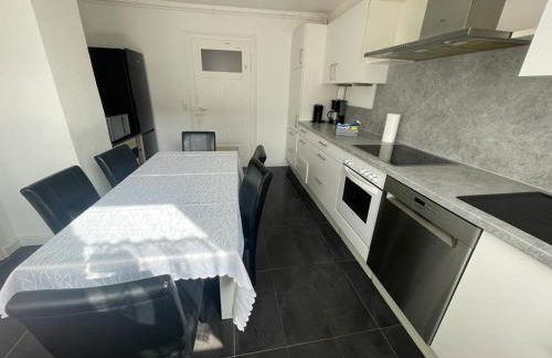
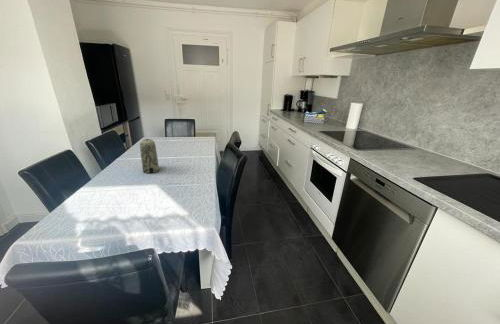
+ toy elephant (149, 154)
